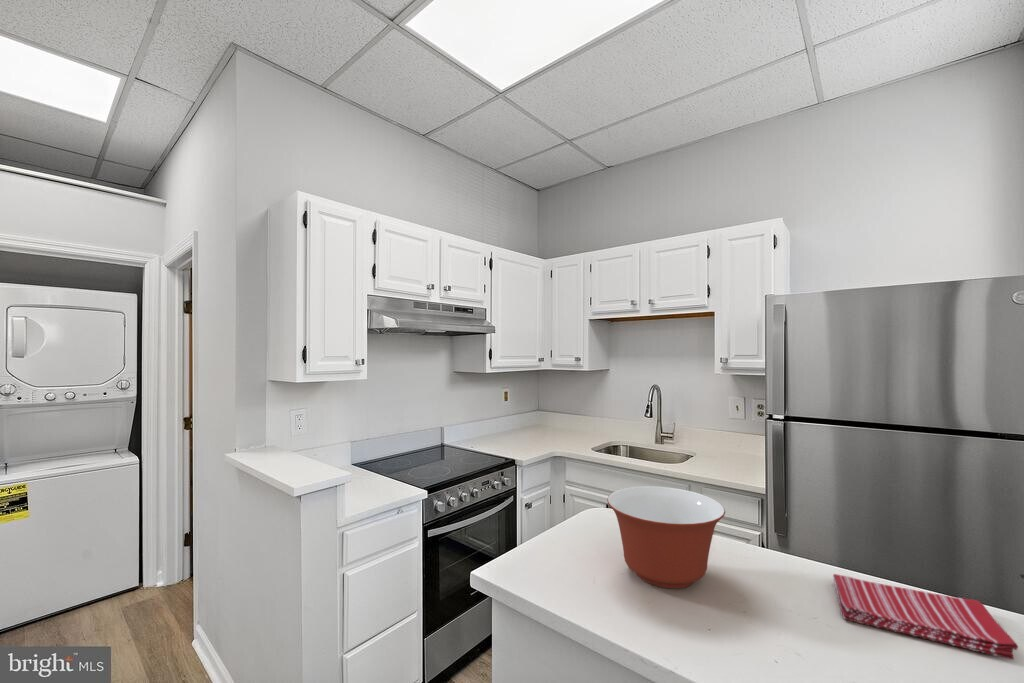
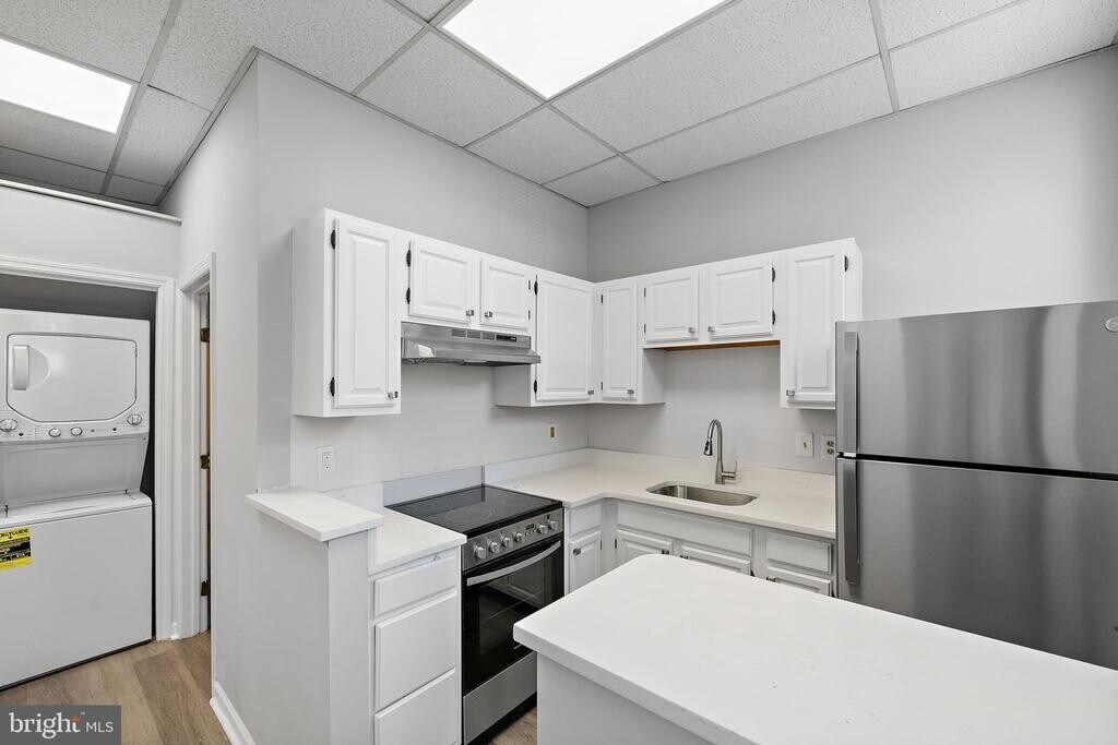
- dish towel (913, 608)
- mixing bowl (664, 538)
